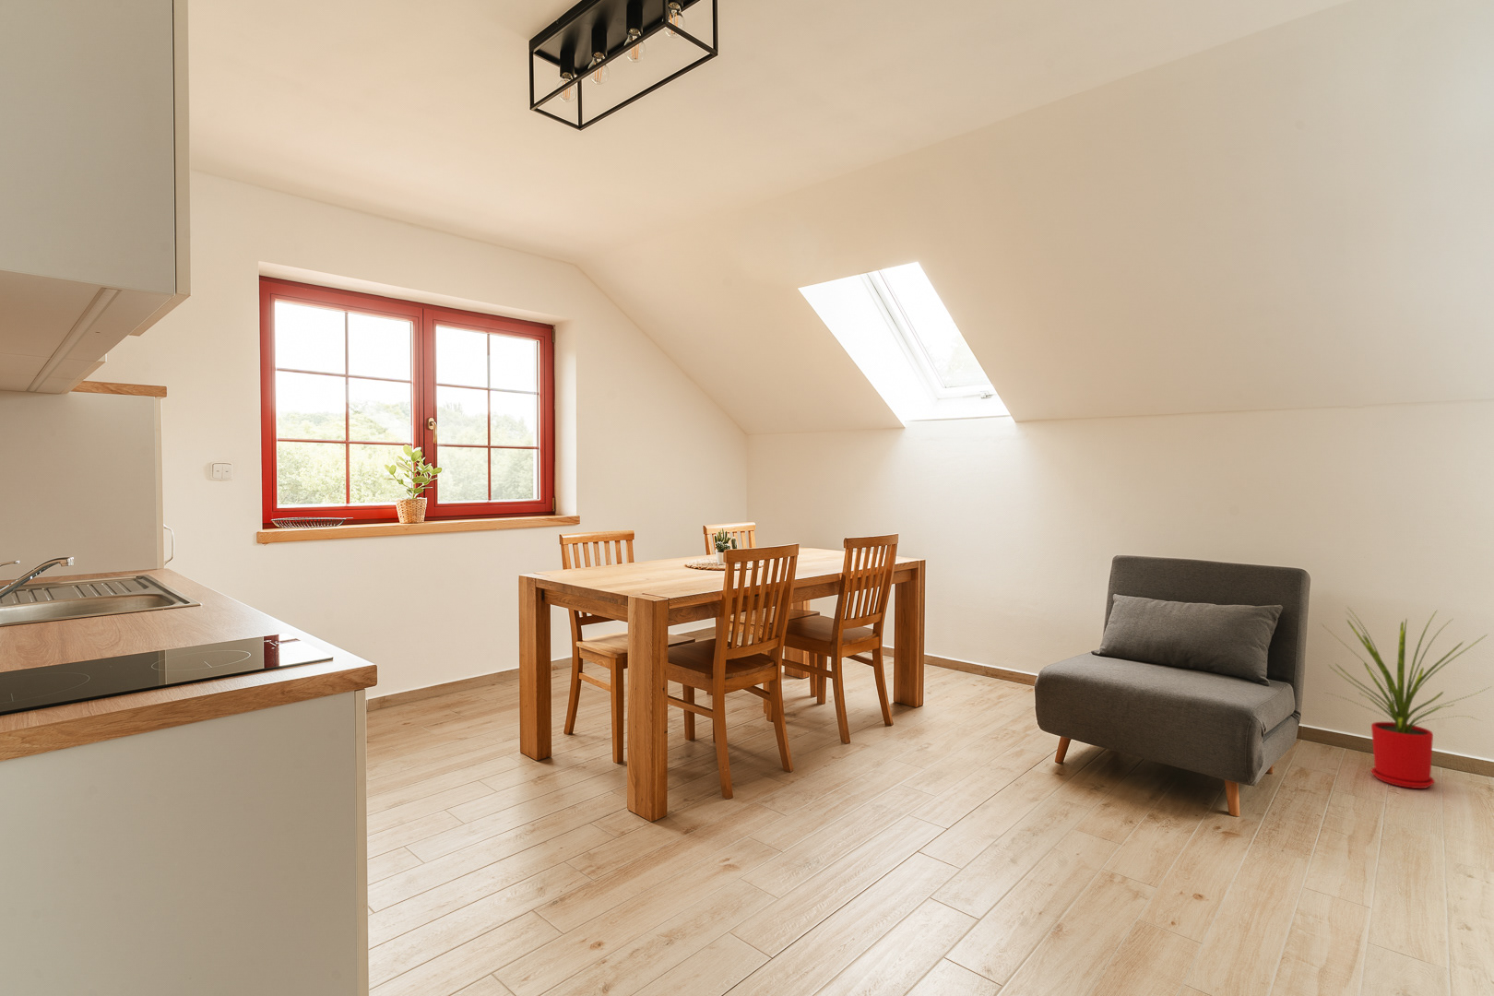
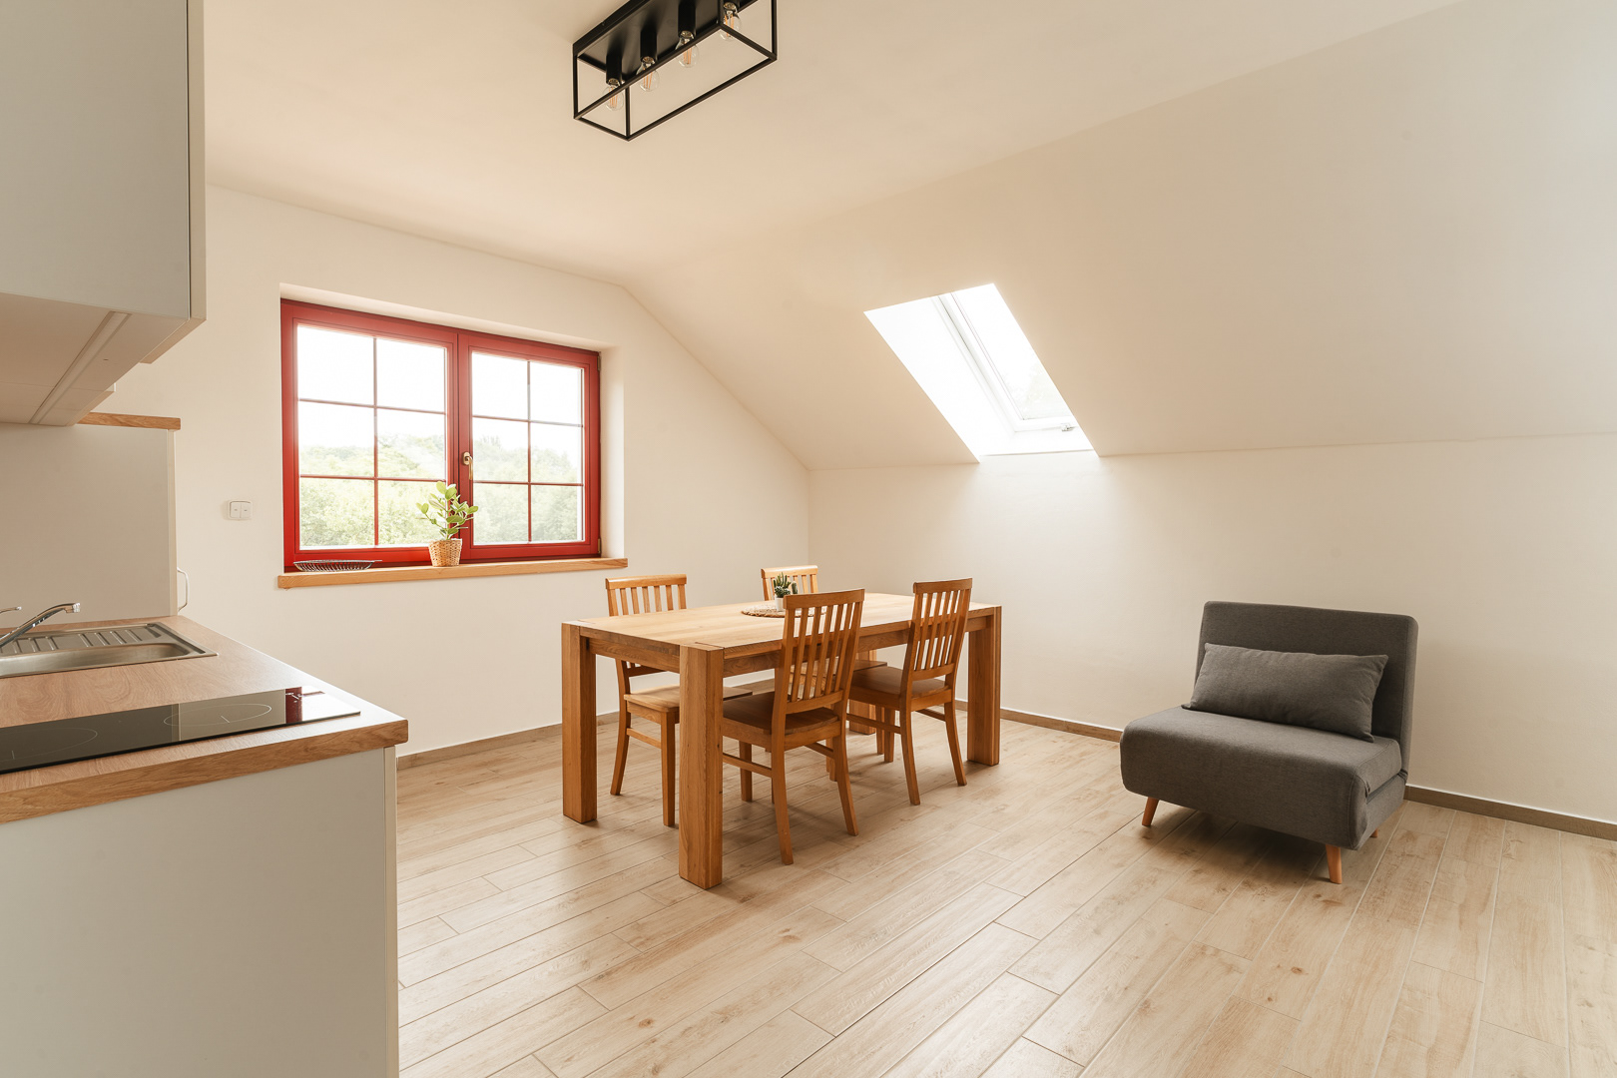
- house plant (1401, 696)
